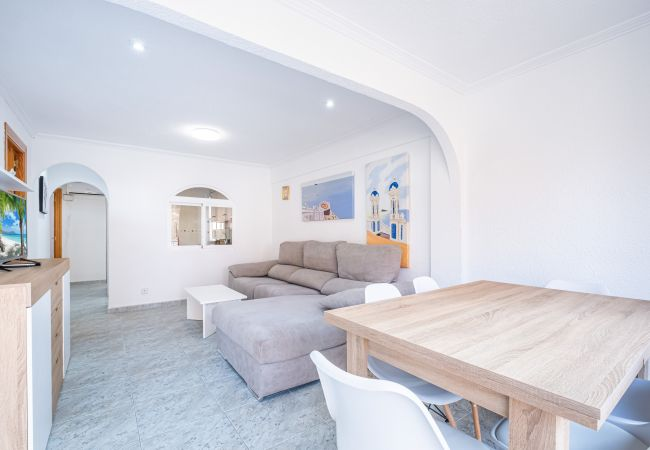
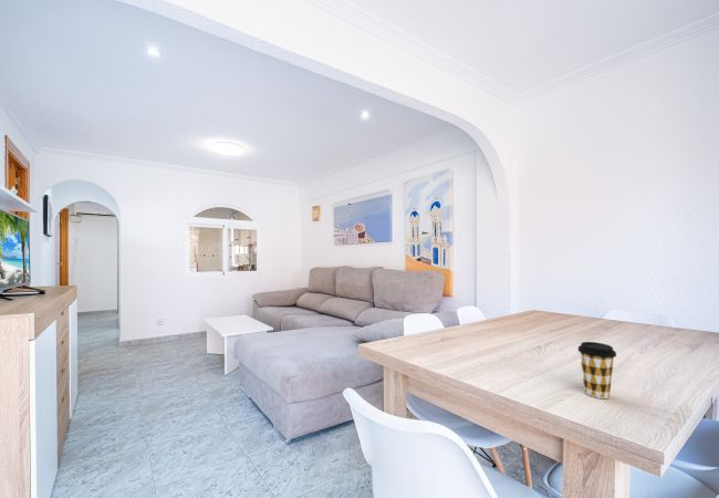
+ coffee cup (596, 370)
